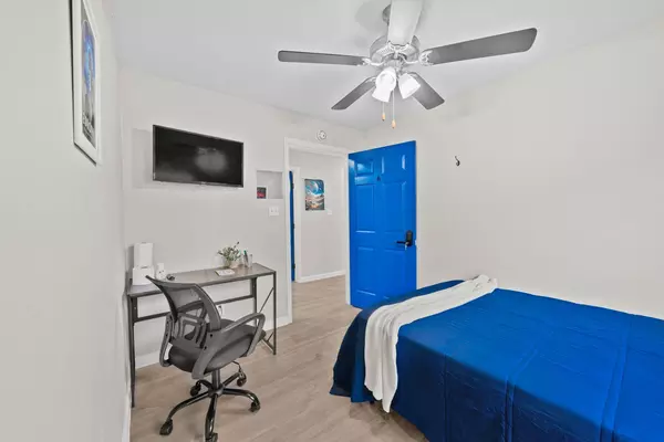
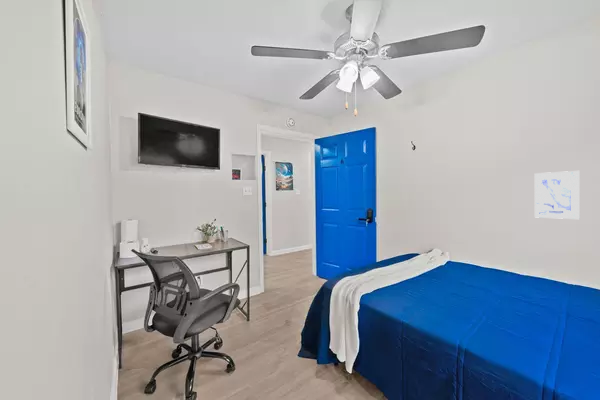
+ wall art (556, 195)
